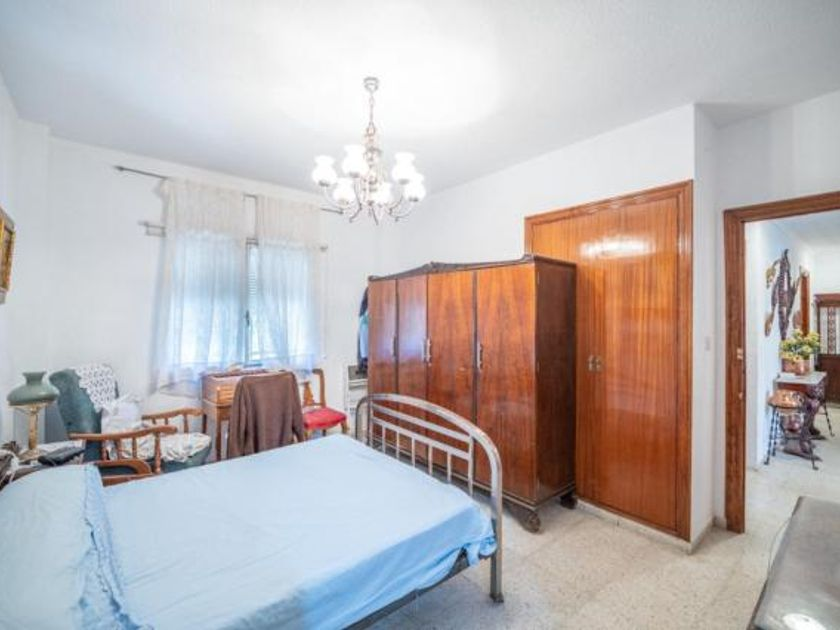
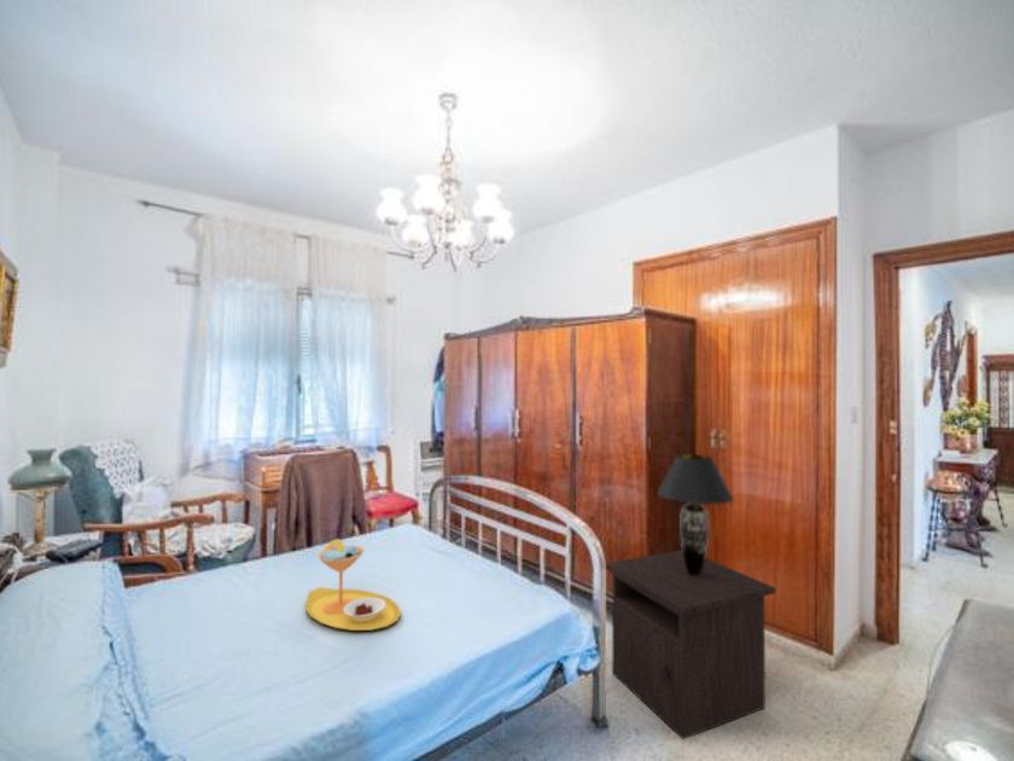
+ nightstand (682, 632)
+ table lamp (694, 515)
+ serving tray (342, 577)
